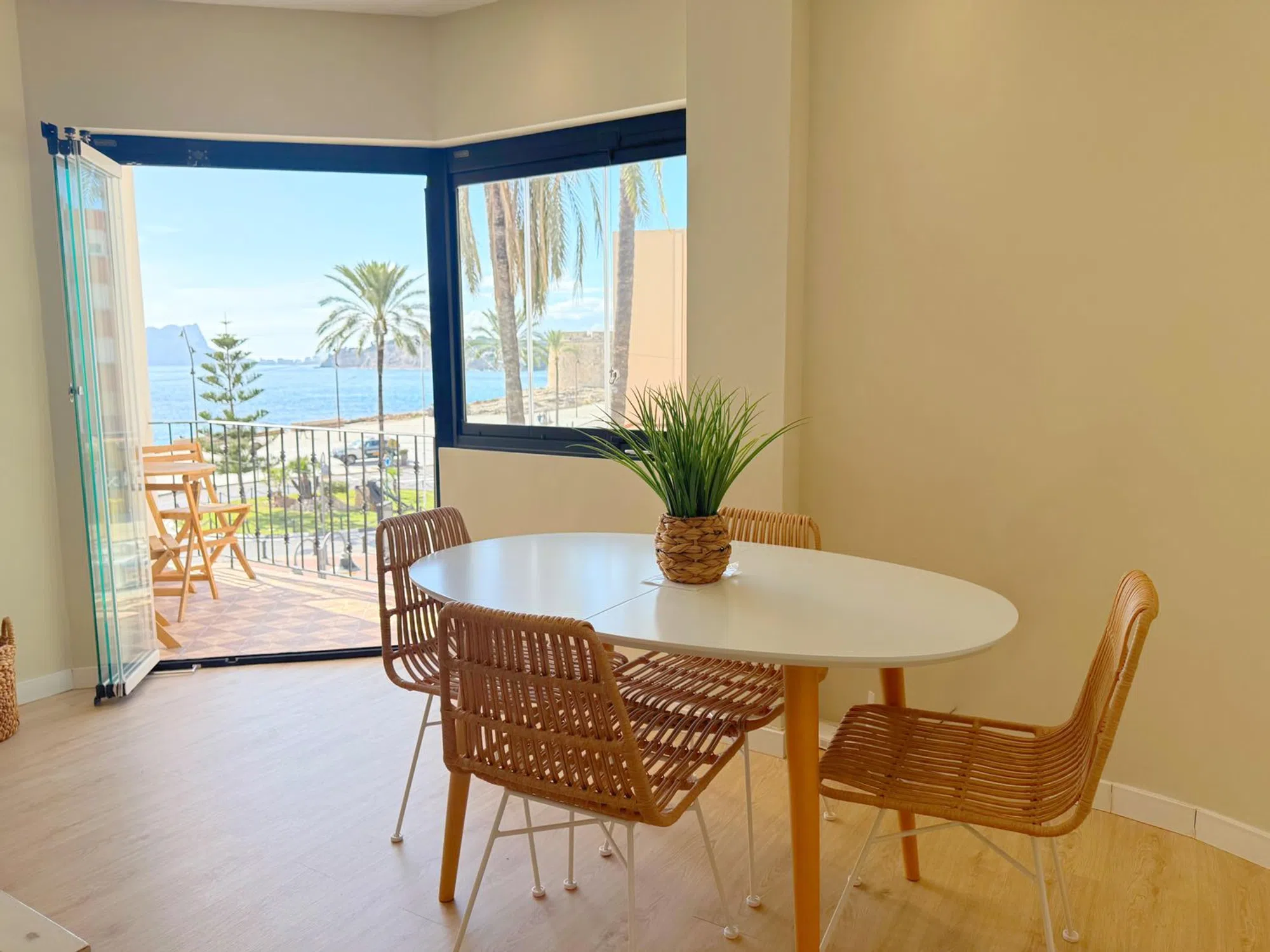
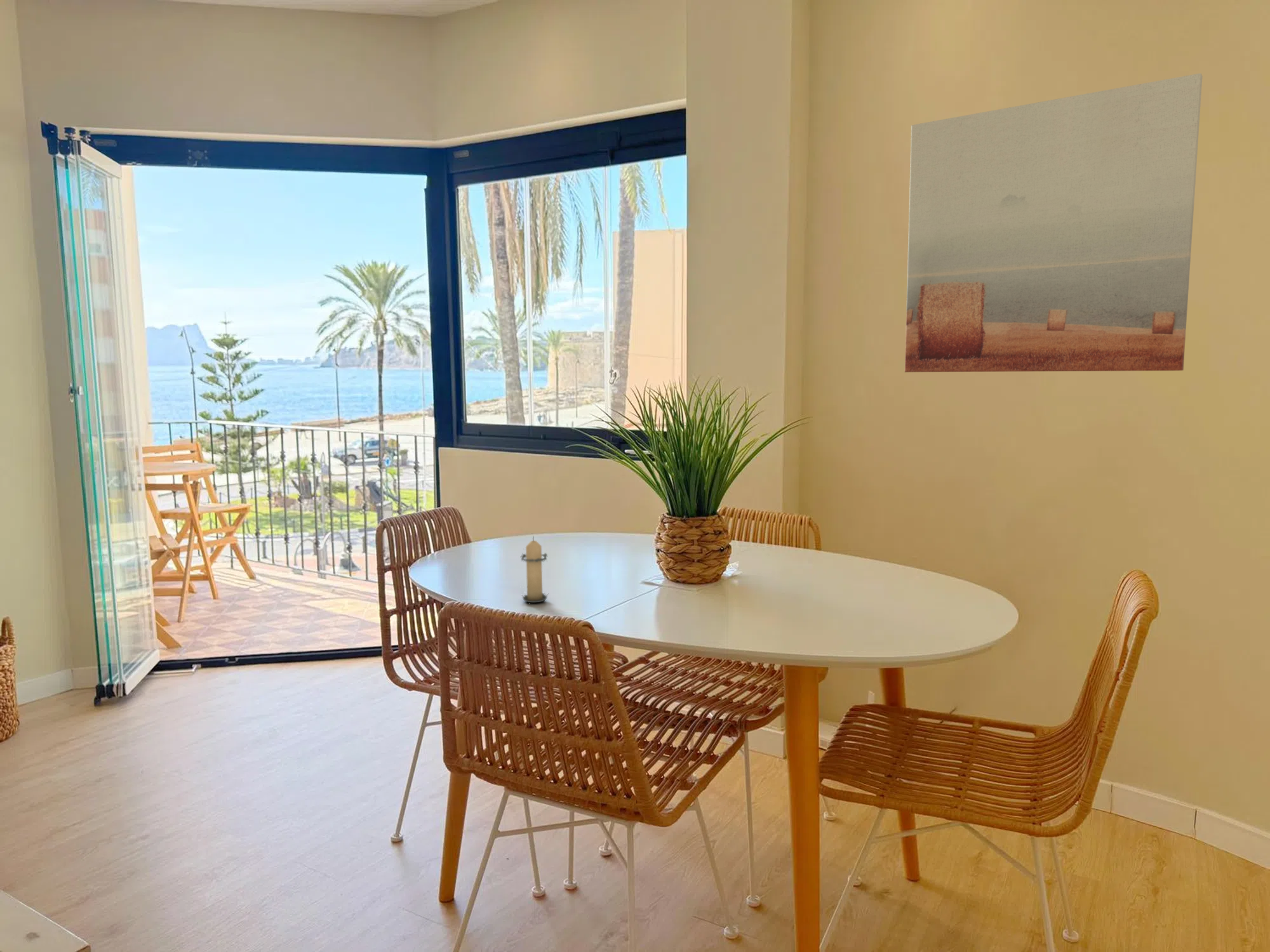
+ candle (534, 568)
+ wall art (1038, 239)
